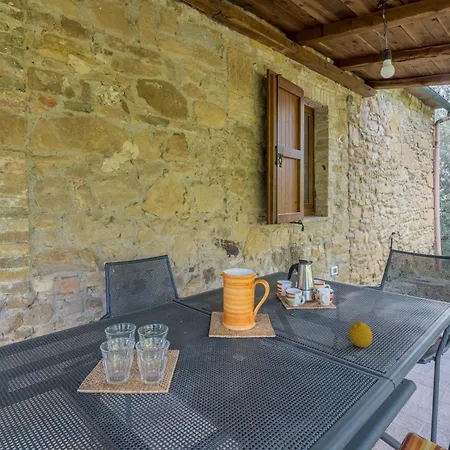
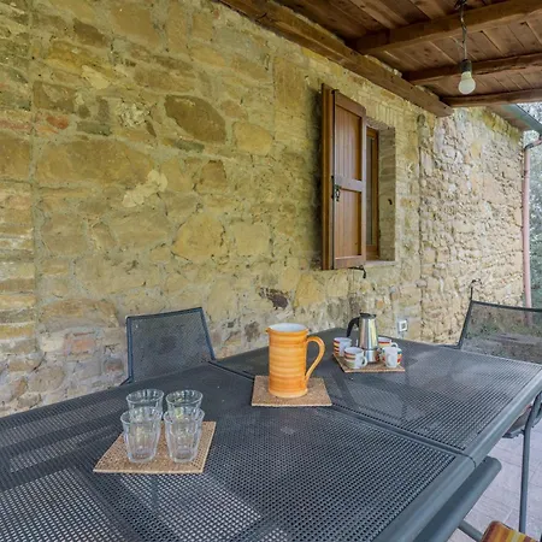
- fruit (360, 333)
